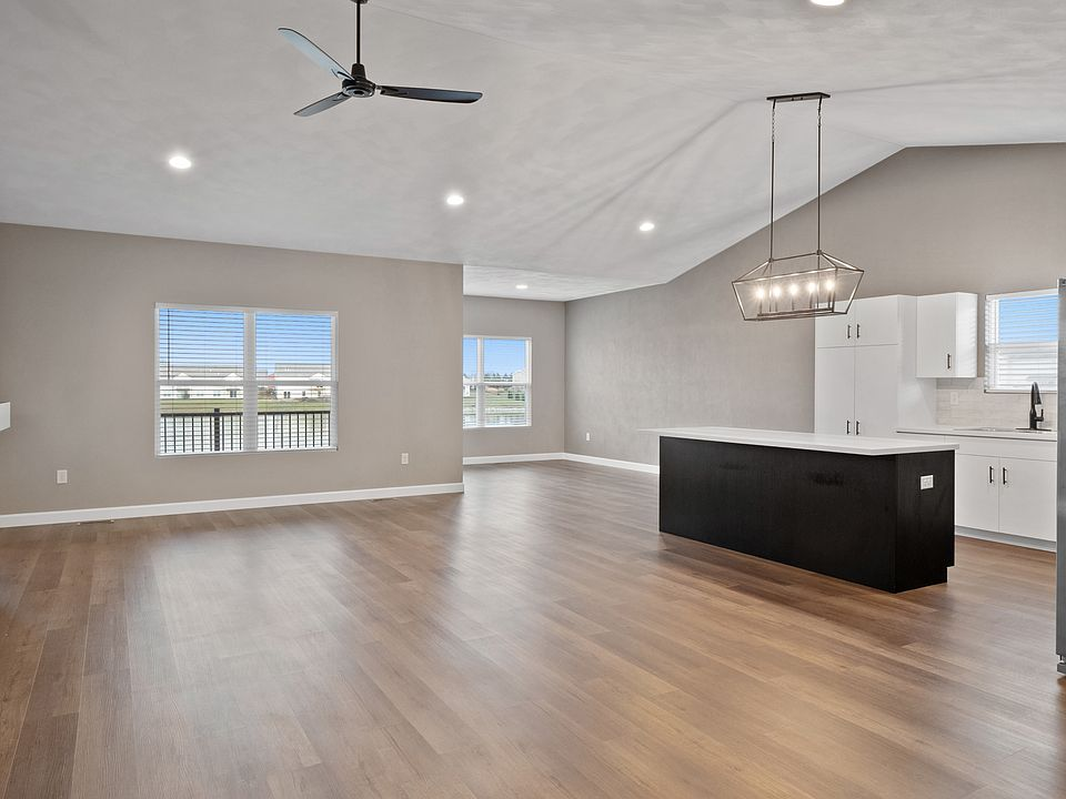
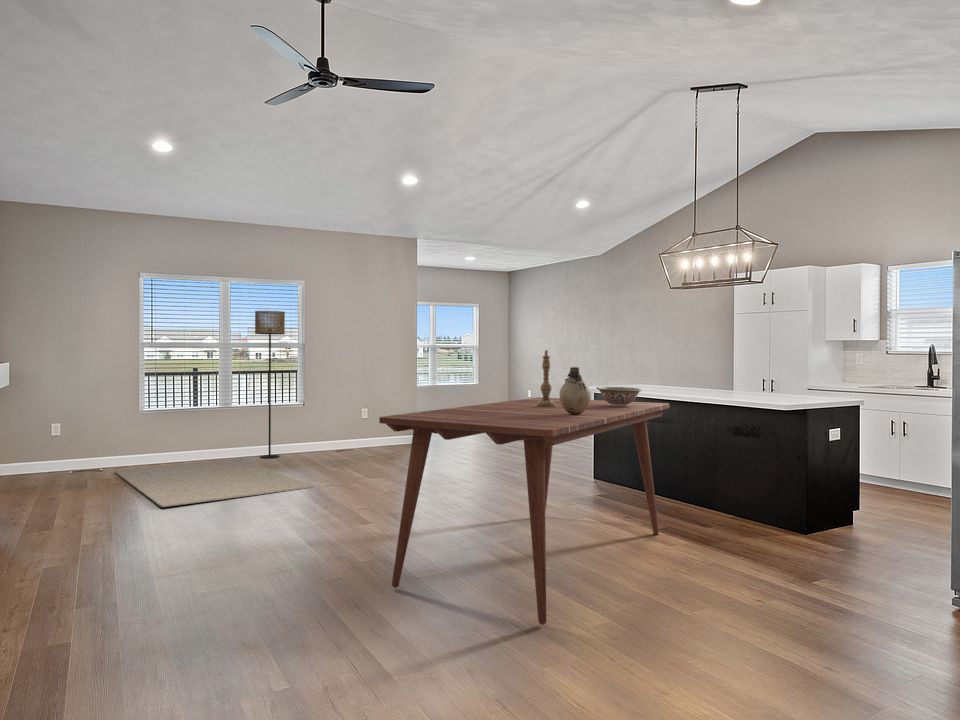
+ decorative bowl (619, 396)
+ vase (575, 390)
+ rug (208, 478)
+ floor lamp (269, 384)
+ candlestick (546, 377)
+ dining table (543, 483)
